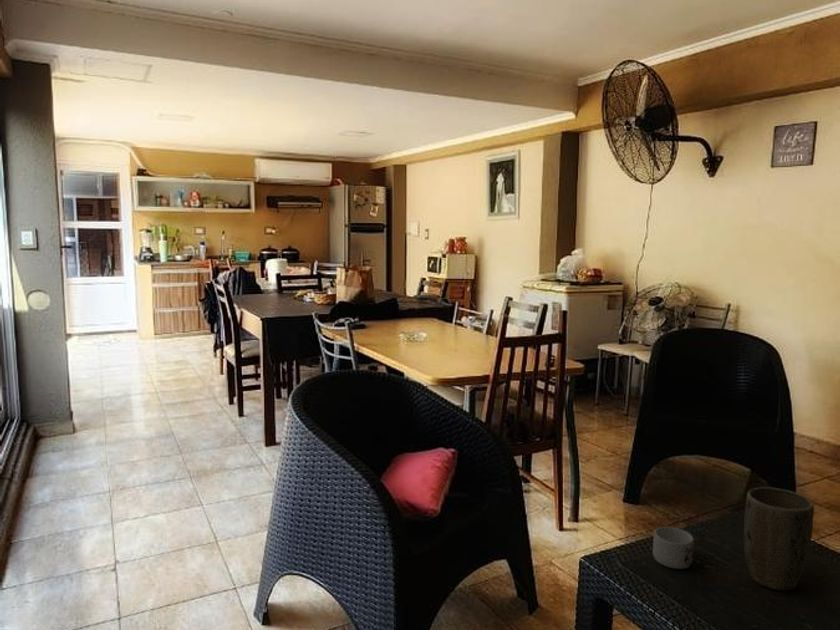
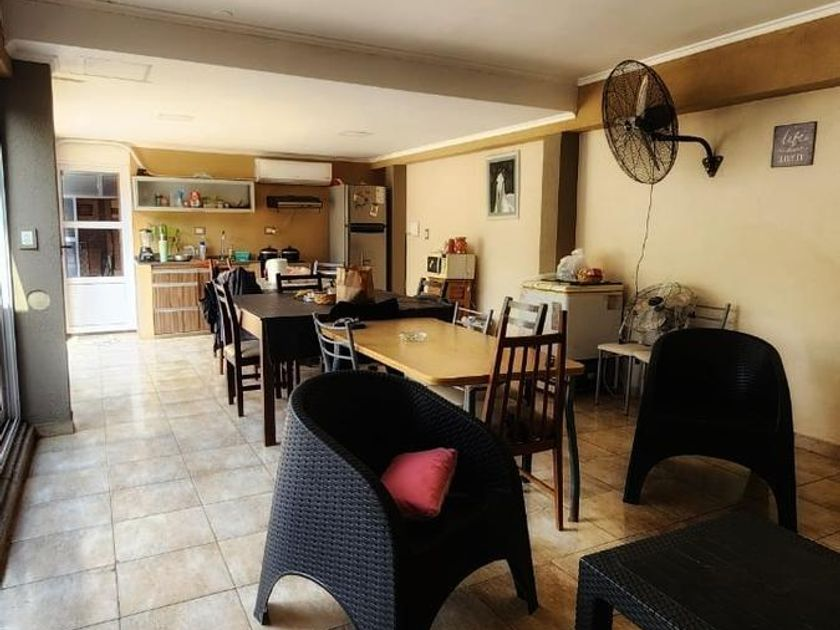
- plant pot (776, 539)
- mug (676, 546)
